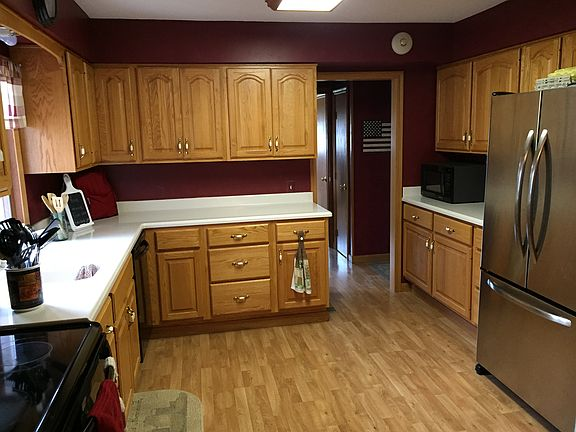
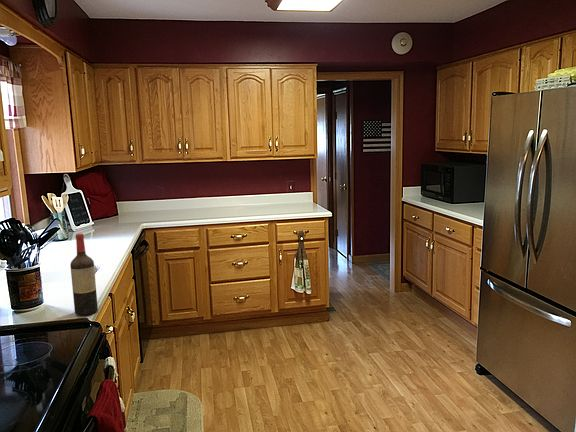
+ wine bottle (83, 273)
